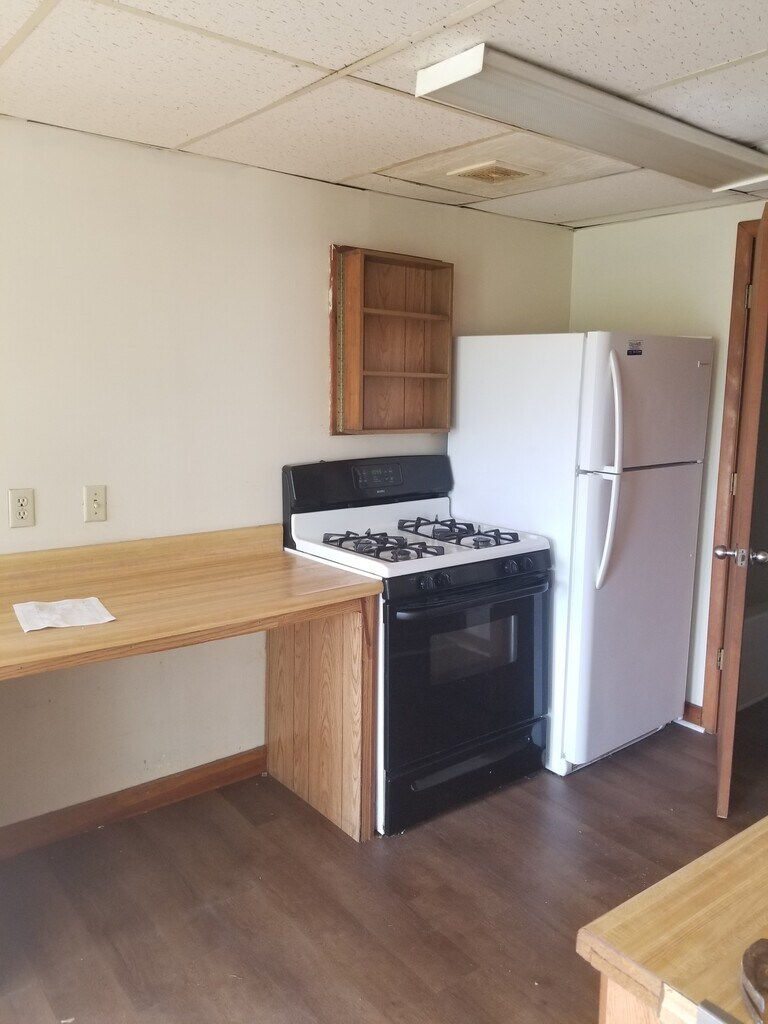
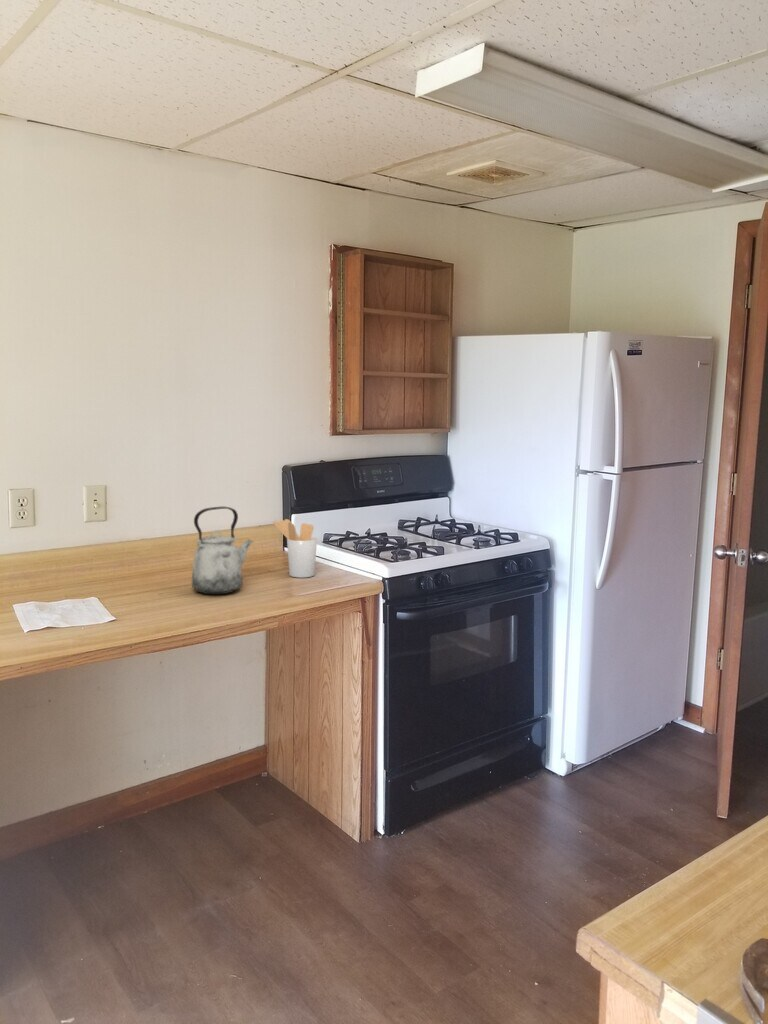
+ utensil holder (295, 546)
+ kettle (224, 548)
